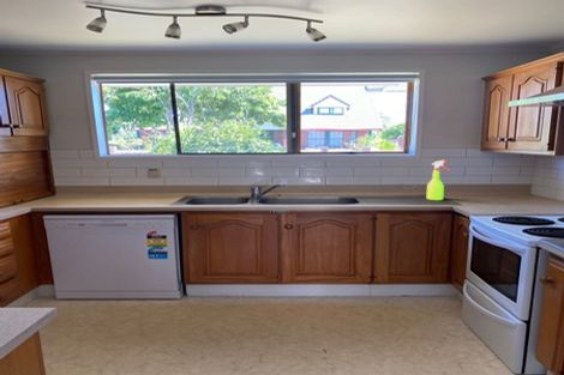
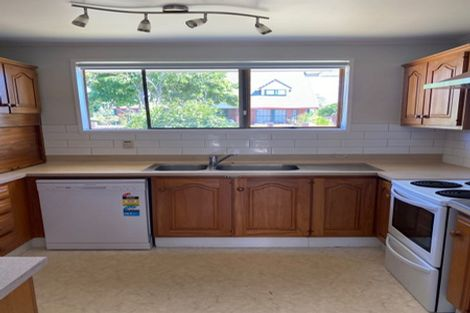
- spray bottle (438, 180)
